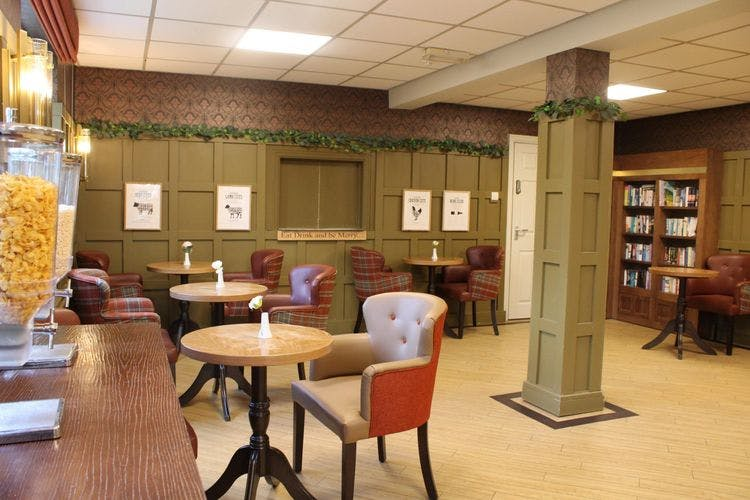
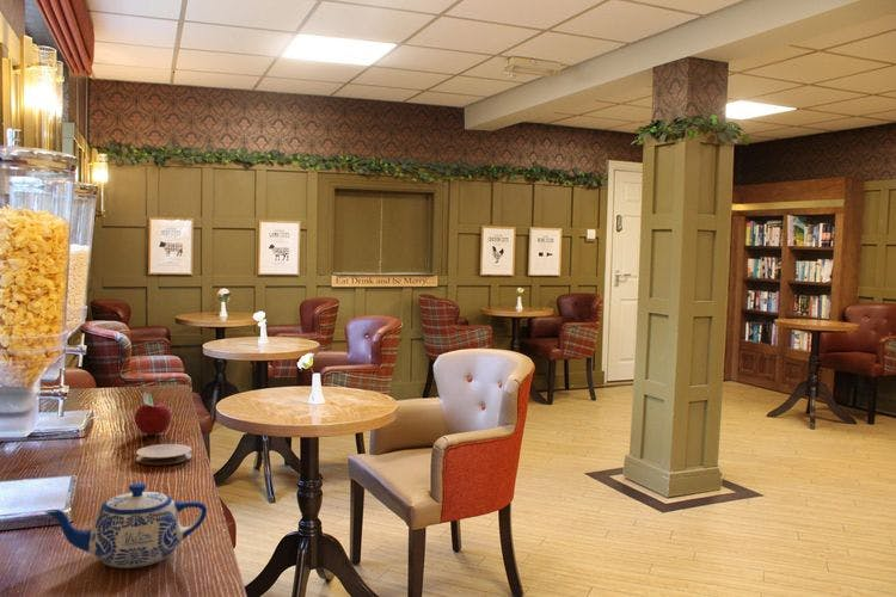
+ fruit (153, 412)
+ coaster (164, 454)
+ teapot (128, 521)
